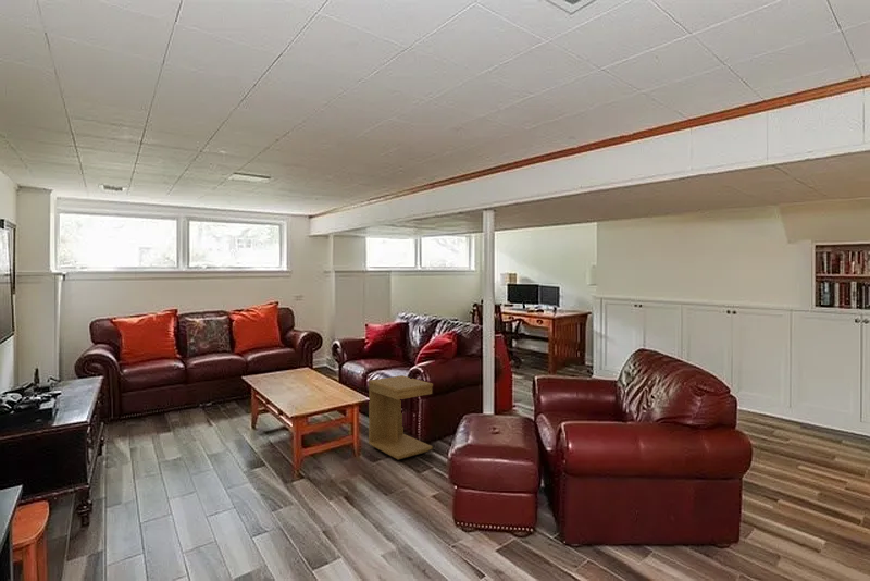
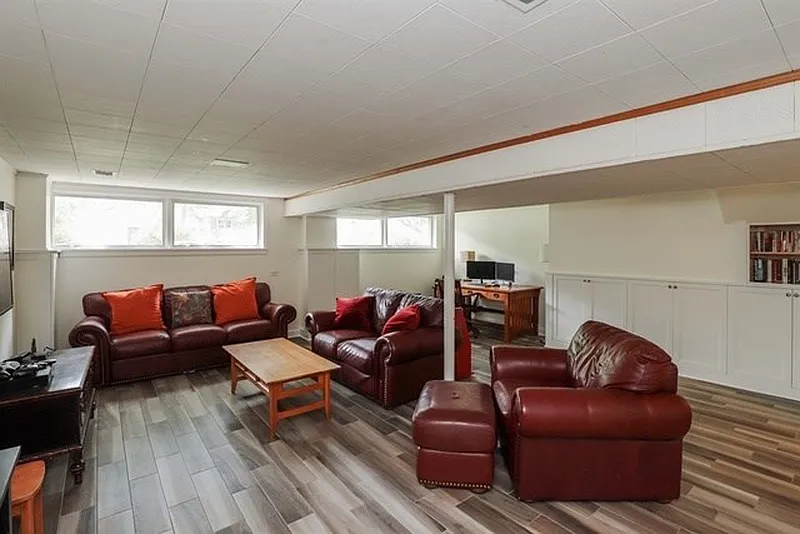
- side table (400, 416)
